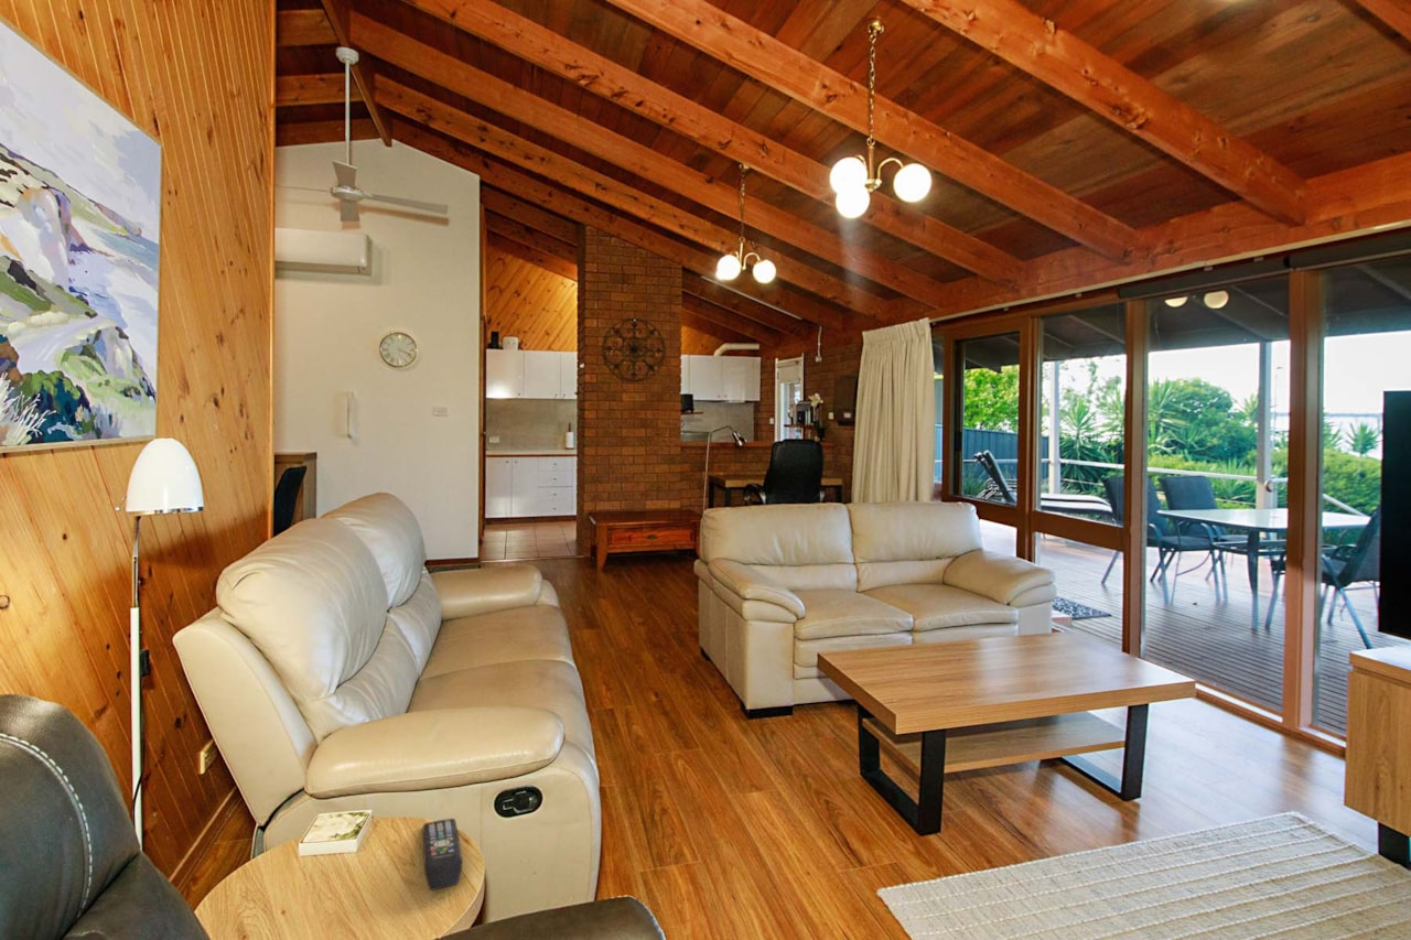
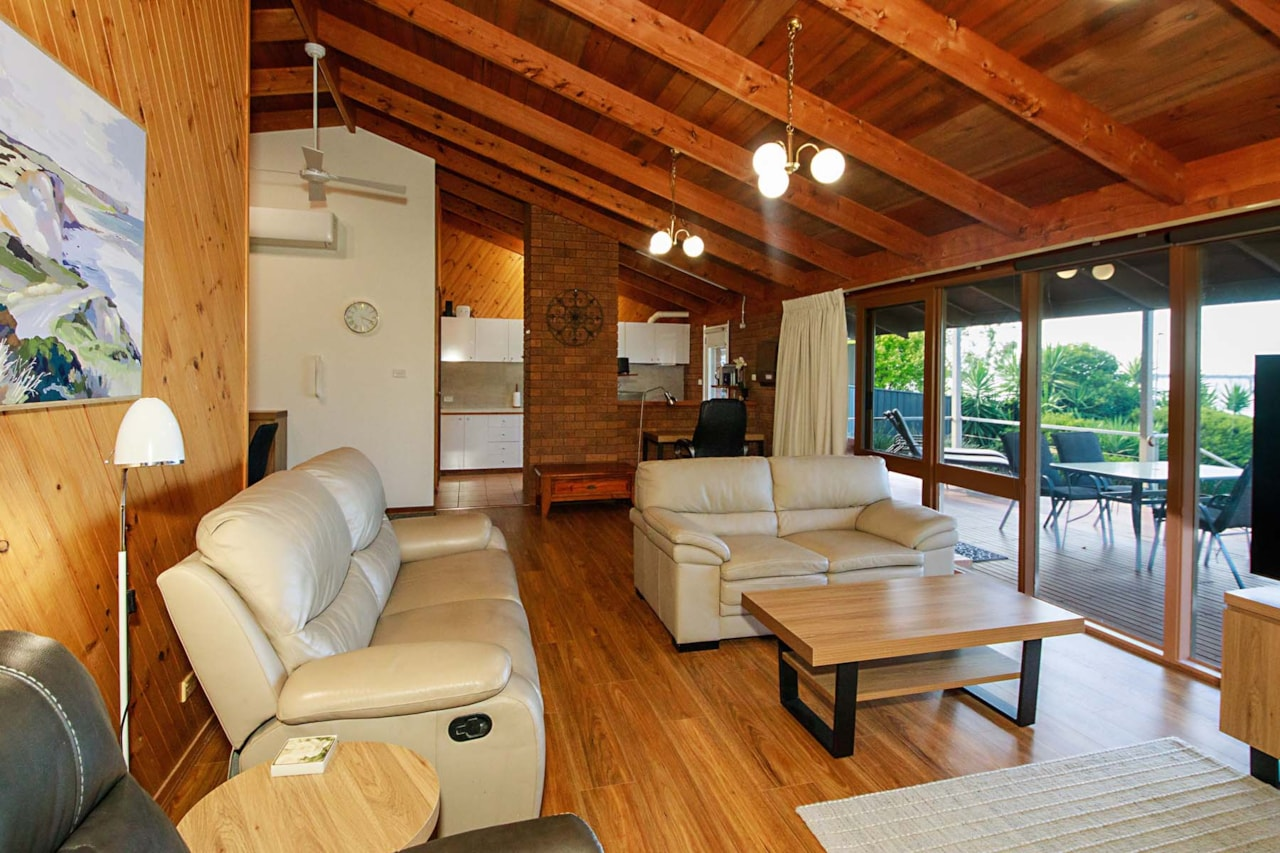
- remote control (441, 847)
